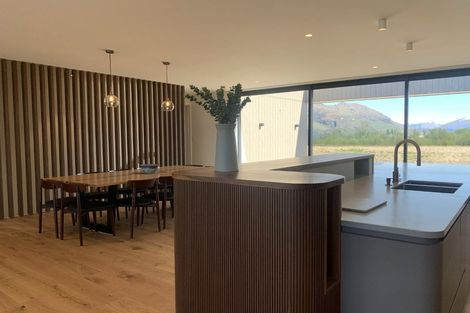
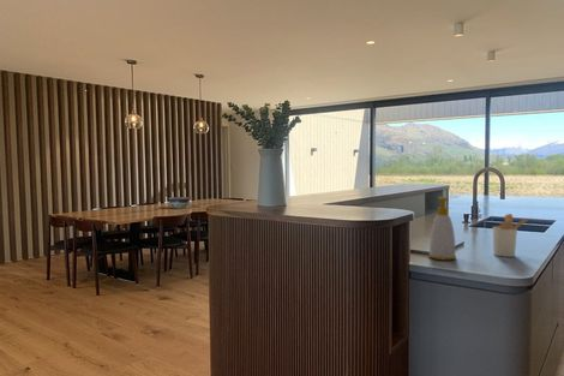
+ soap bottle (442, 227)
+ utensil holder (510, 234)
